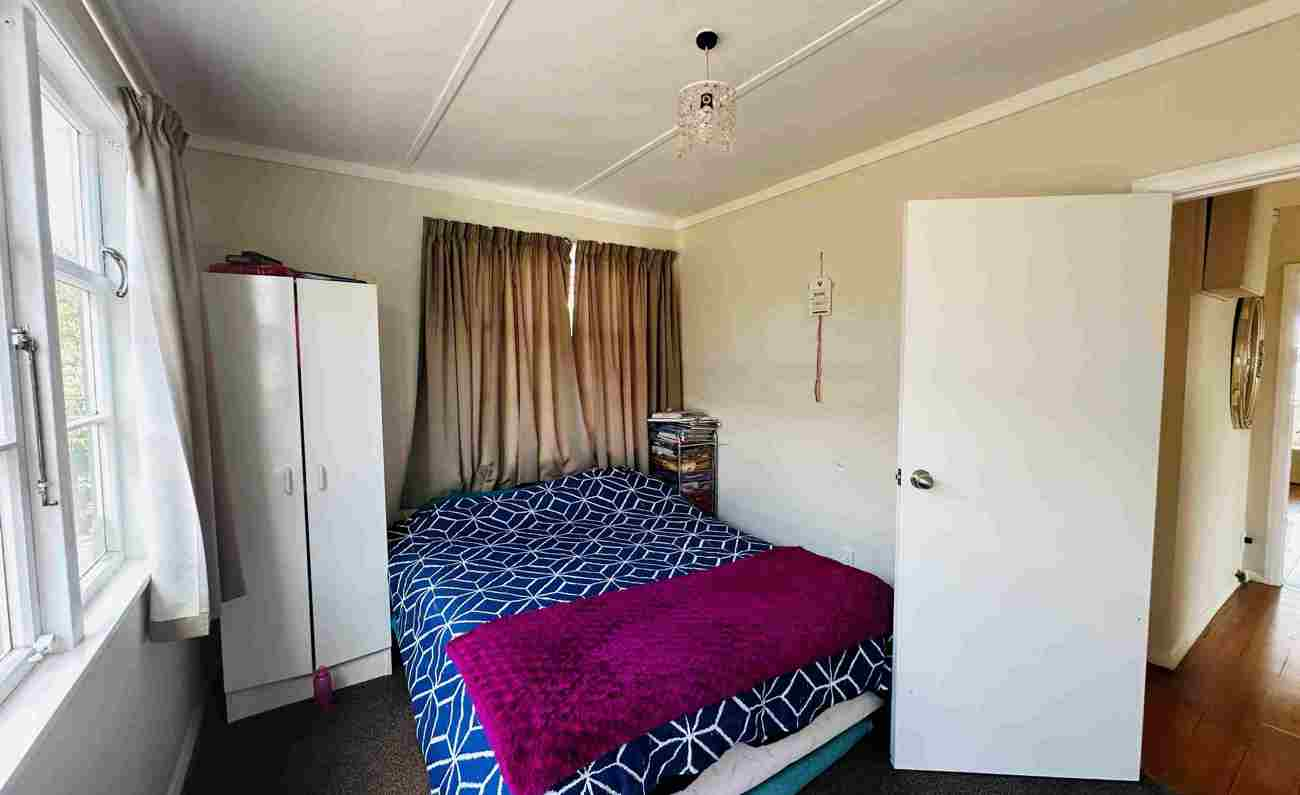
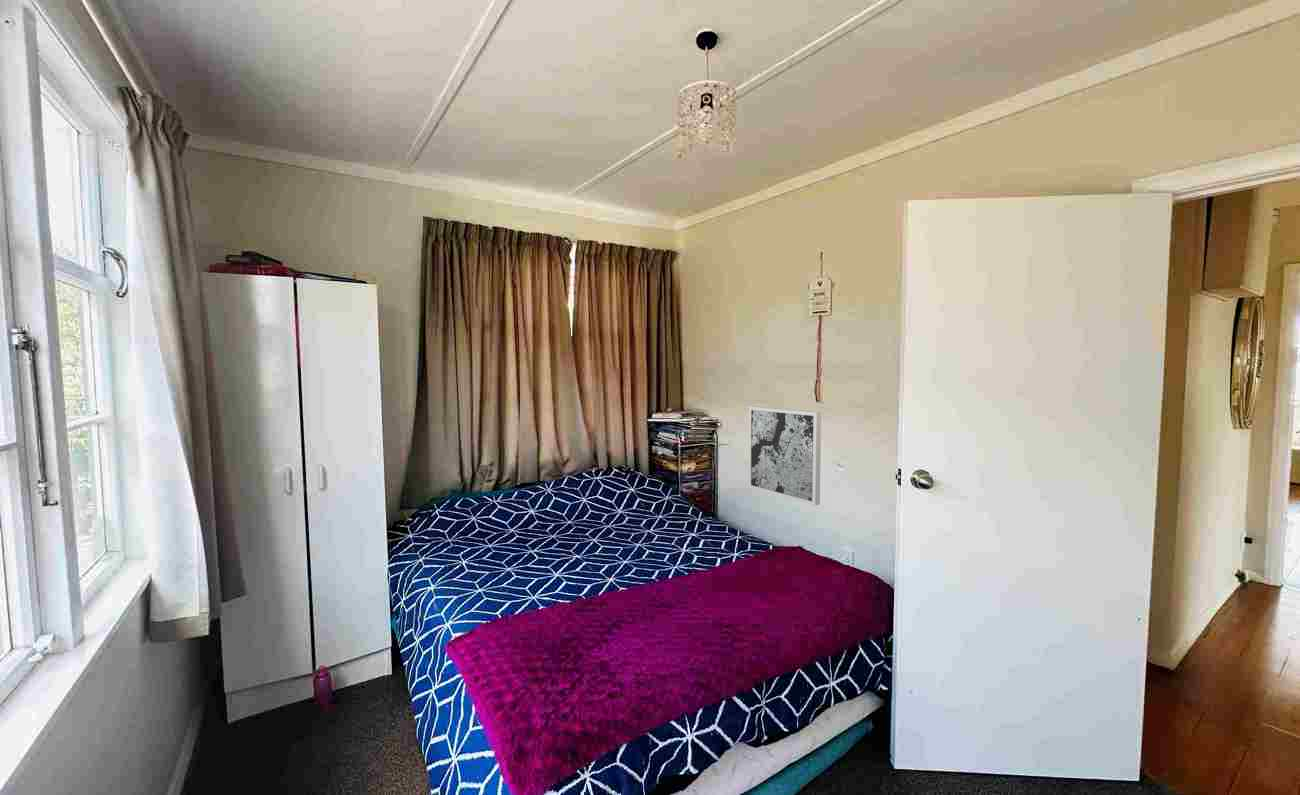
+ wall art (782, 452)
